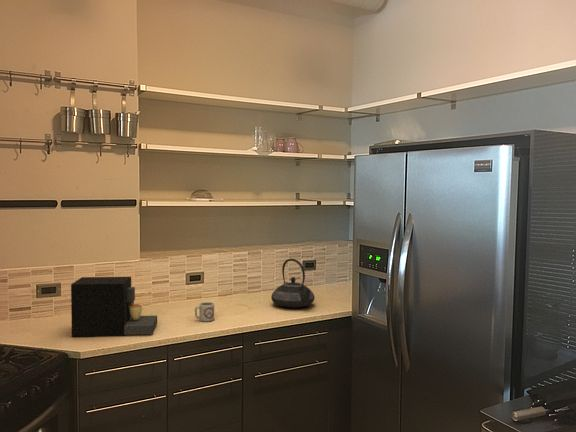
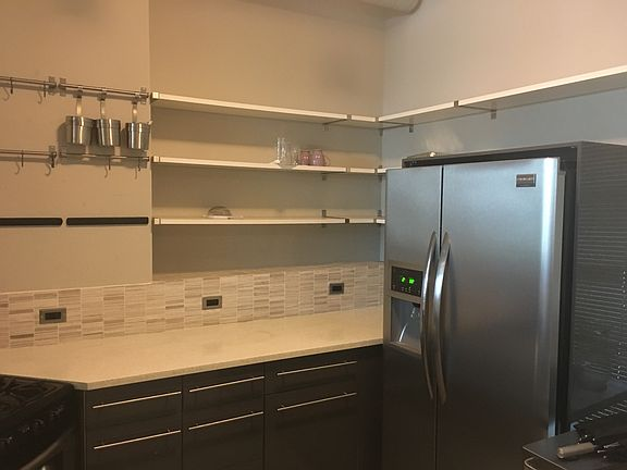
- cup (204, 312)
- teapot (294, 282)
- coffee maker (116, 305)
